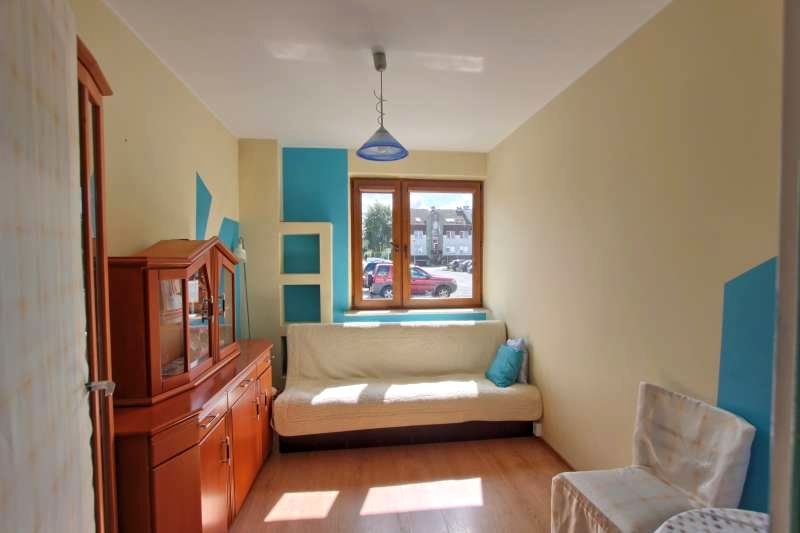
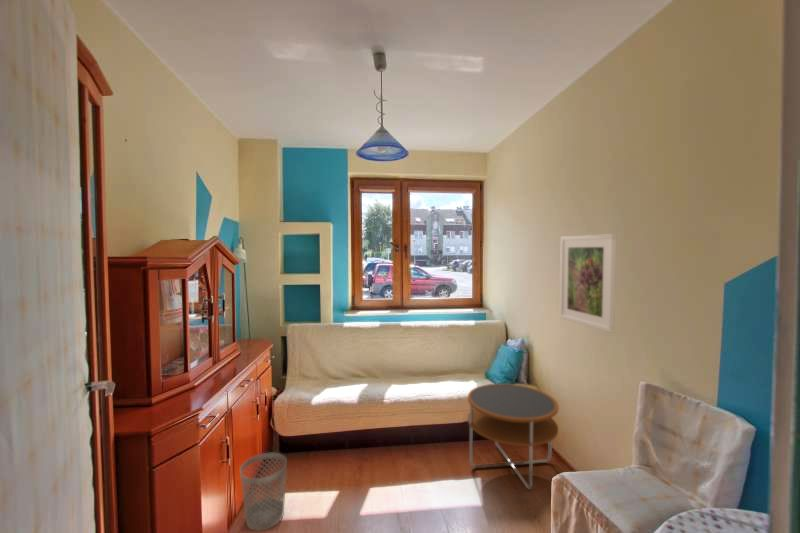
+ wastebasket (264, 490)
+ side table (511, 432)
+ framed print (584, 280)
